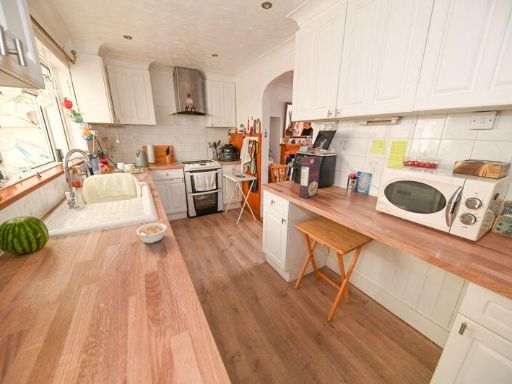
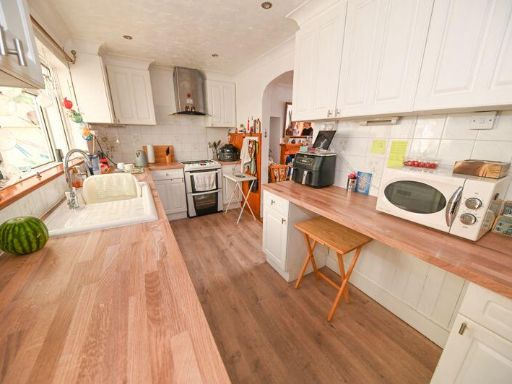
- legume (152, 233)
- cereal box (309, 176)
